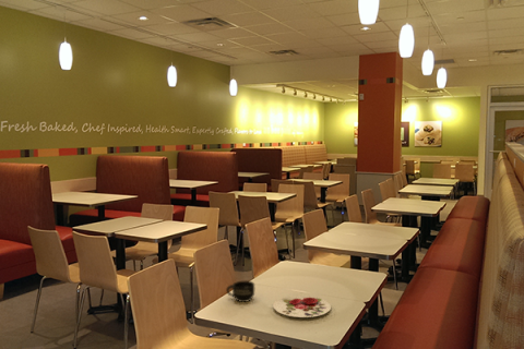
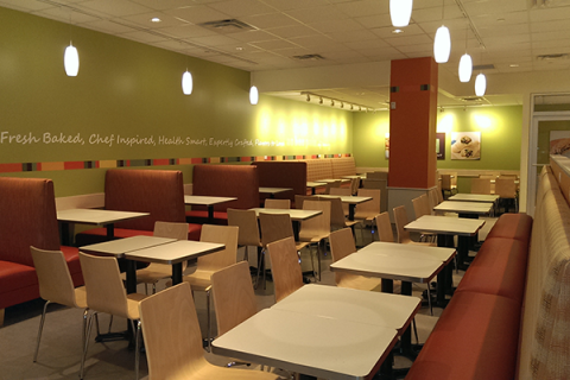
- mug (240, 291)
- plate (301, 305)
